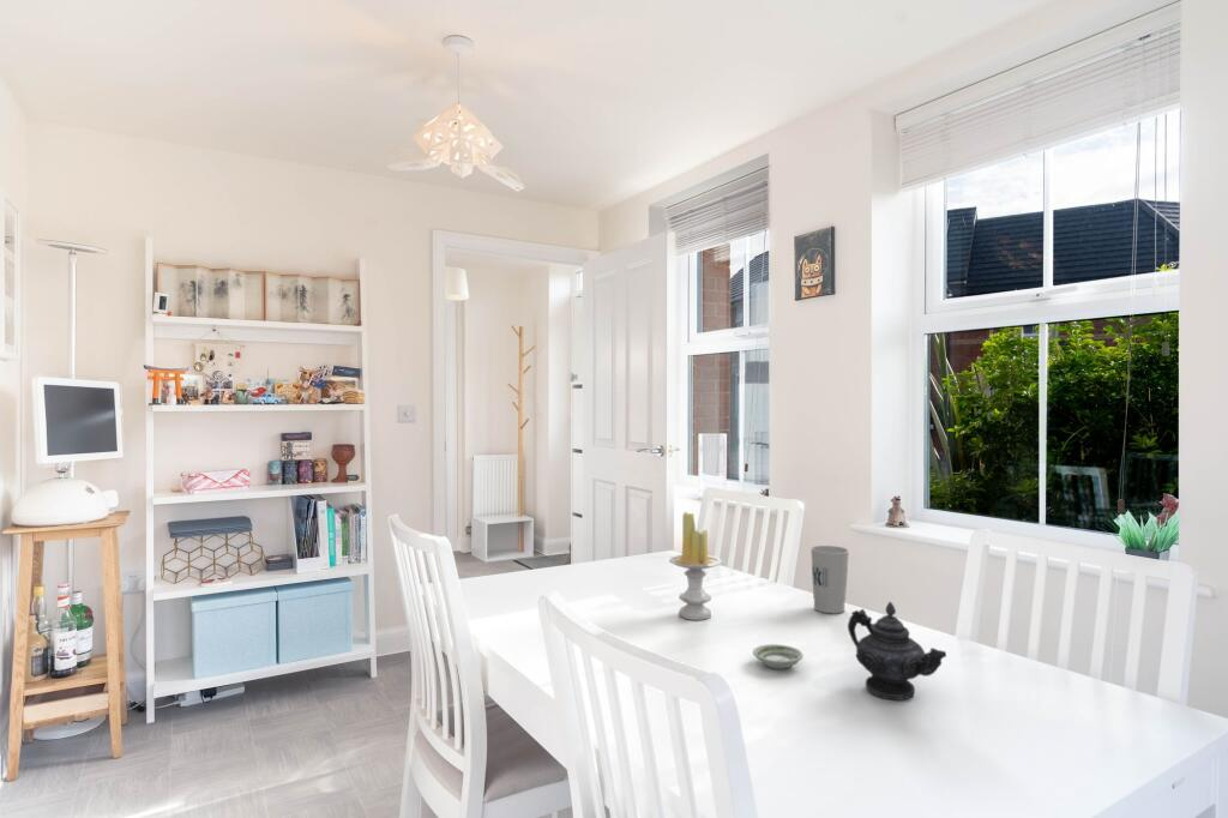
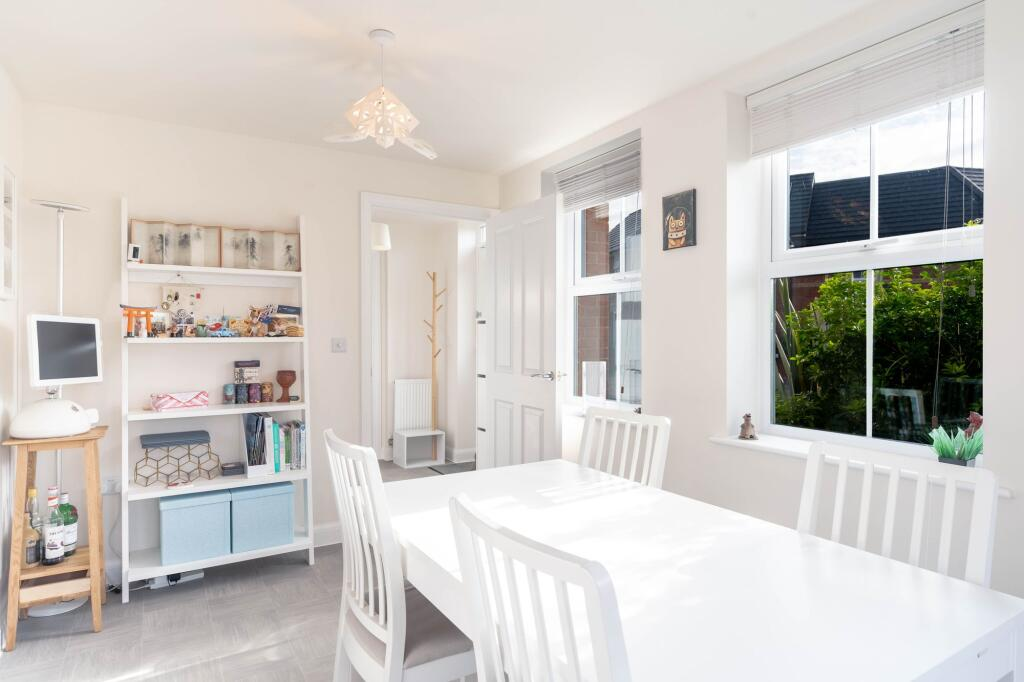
- teapot (893, 648)
- saucer (777, 657)
- cup (829, 578)
- candle (694, 563)
